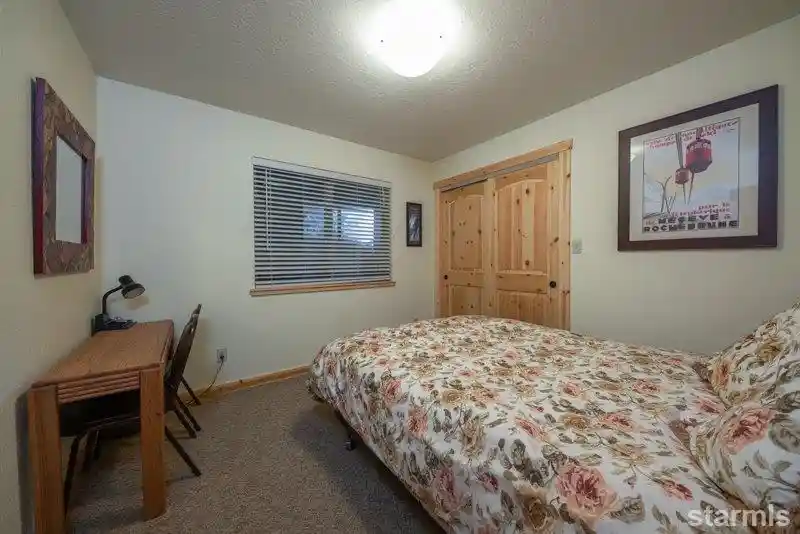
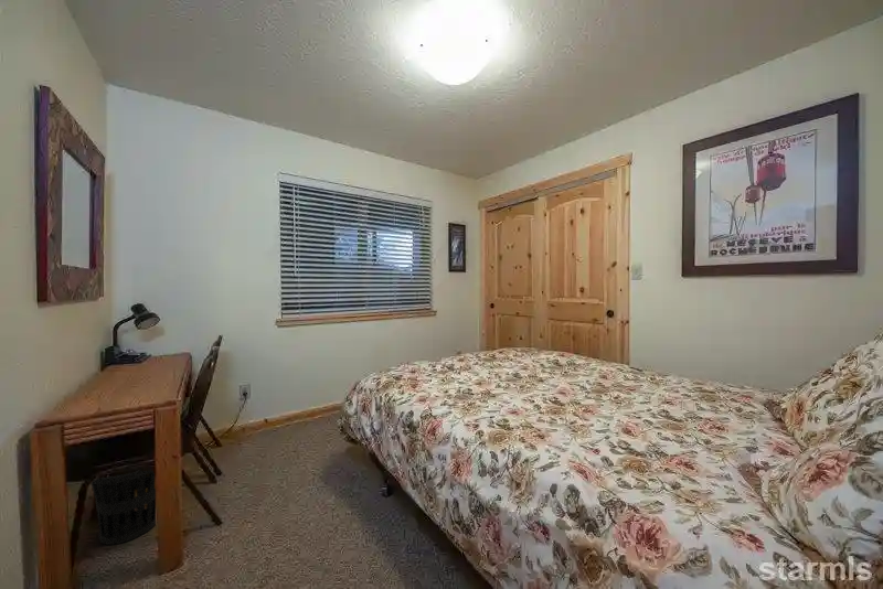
+ wastebasket (129, 495)
